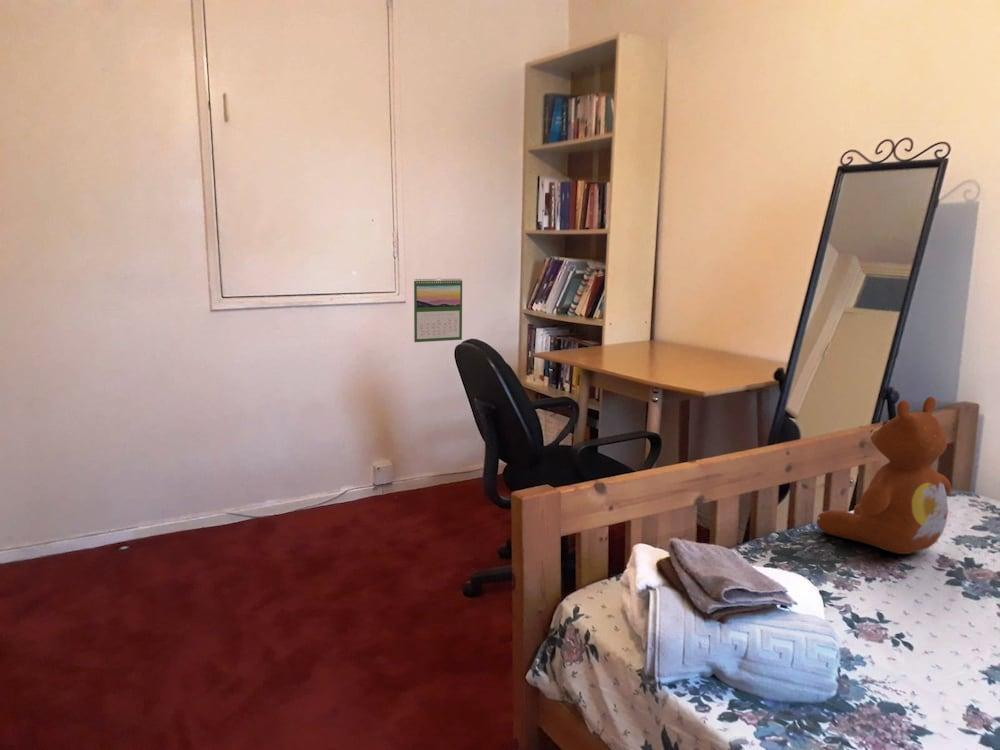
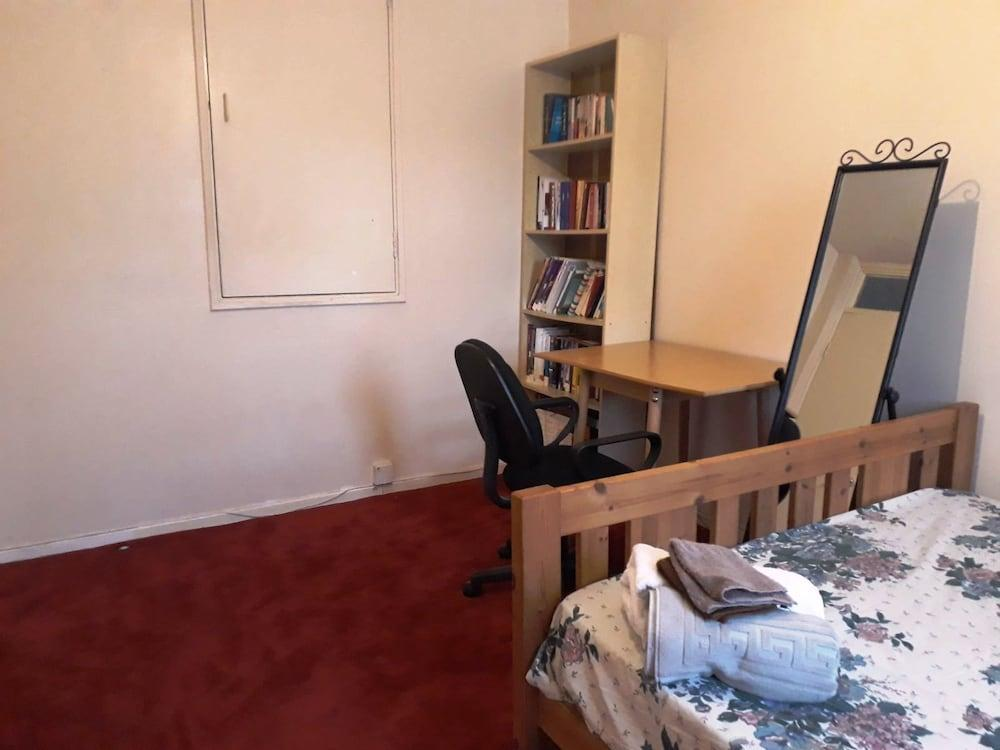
- calendar (438, 309)
- teddy bear (887, 469)
